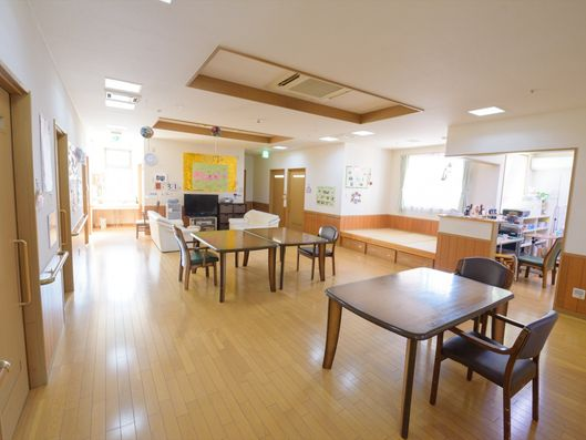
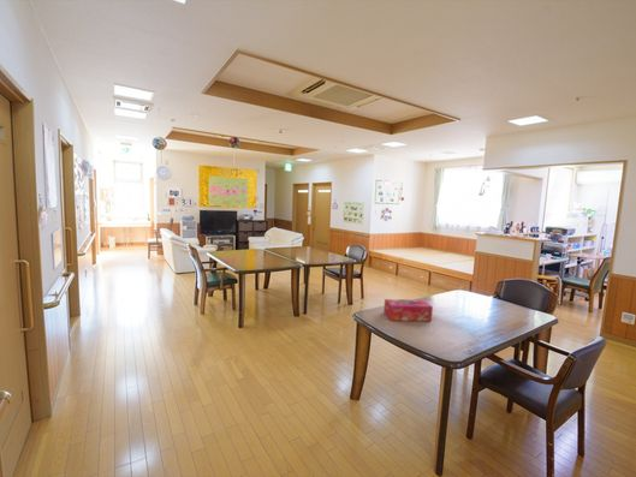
+ tissue box (406, 309)
